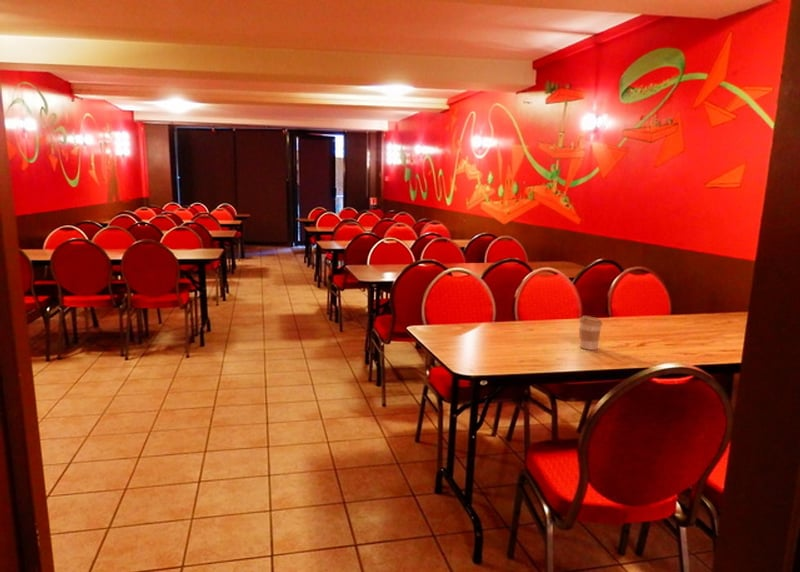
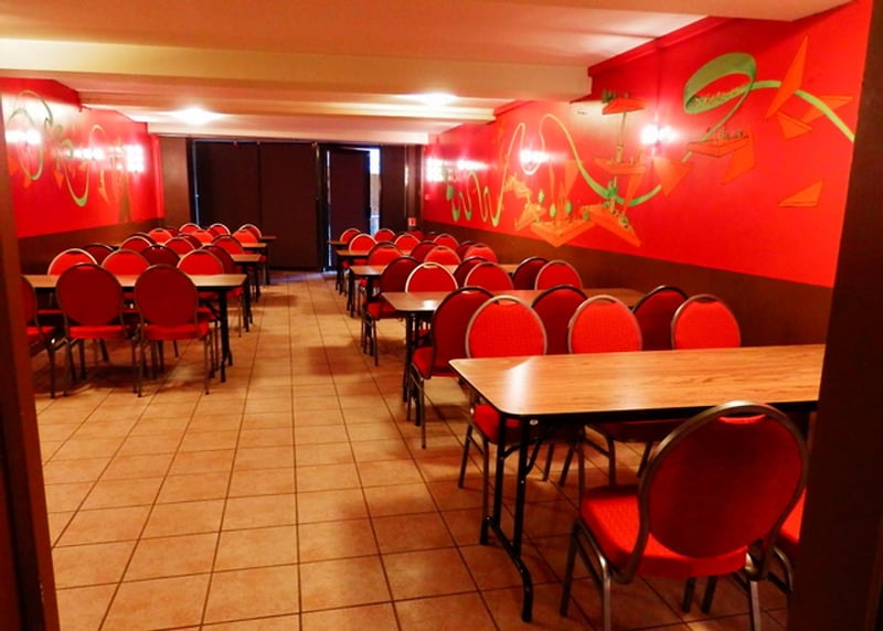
- coffee cup (589, 332)
